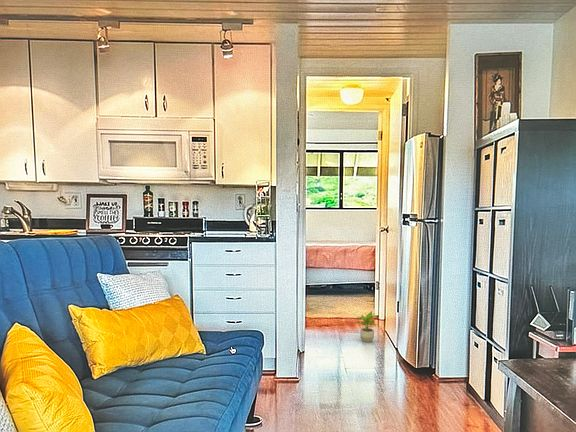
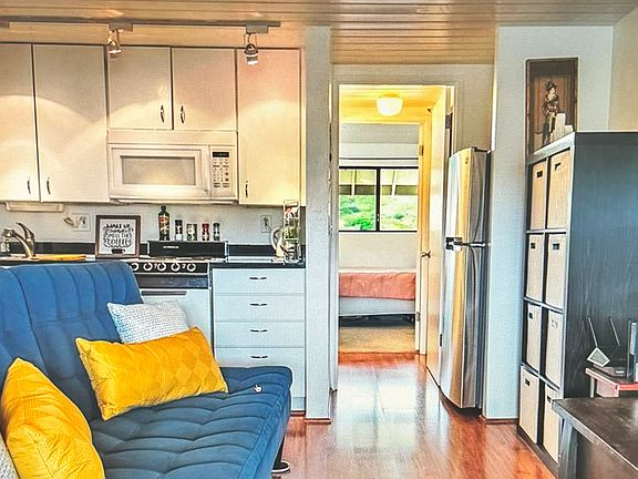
- potted plant (367, 325)
